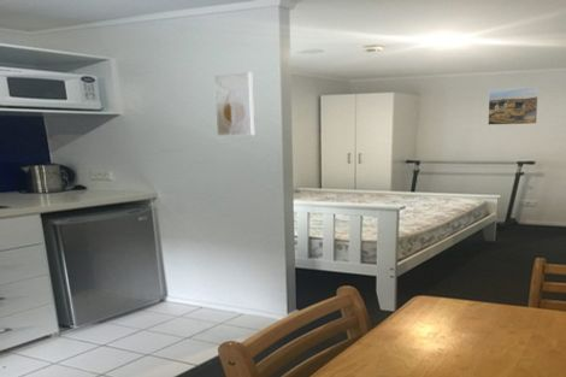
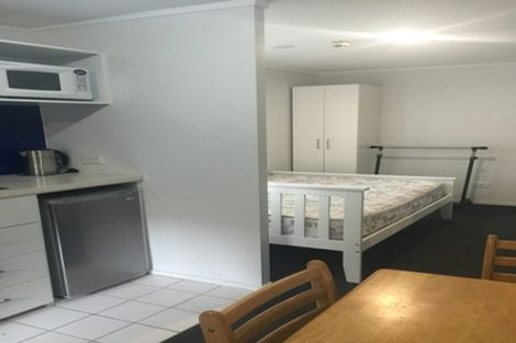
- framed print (512, 106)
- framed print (234, 105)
